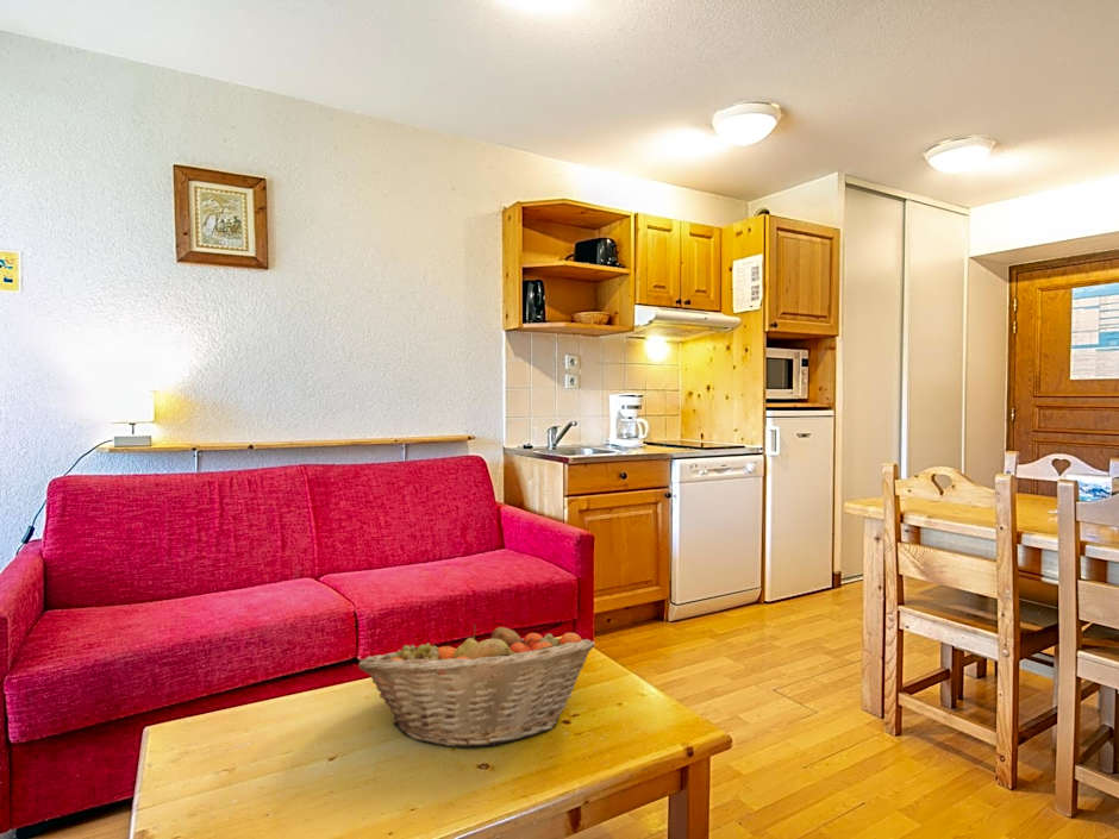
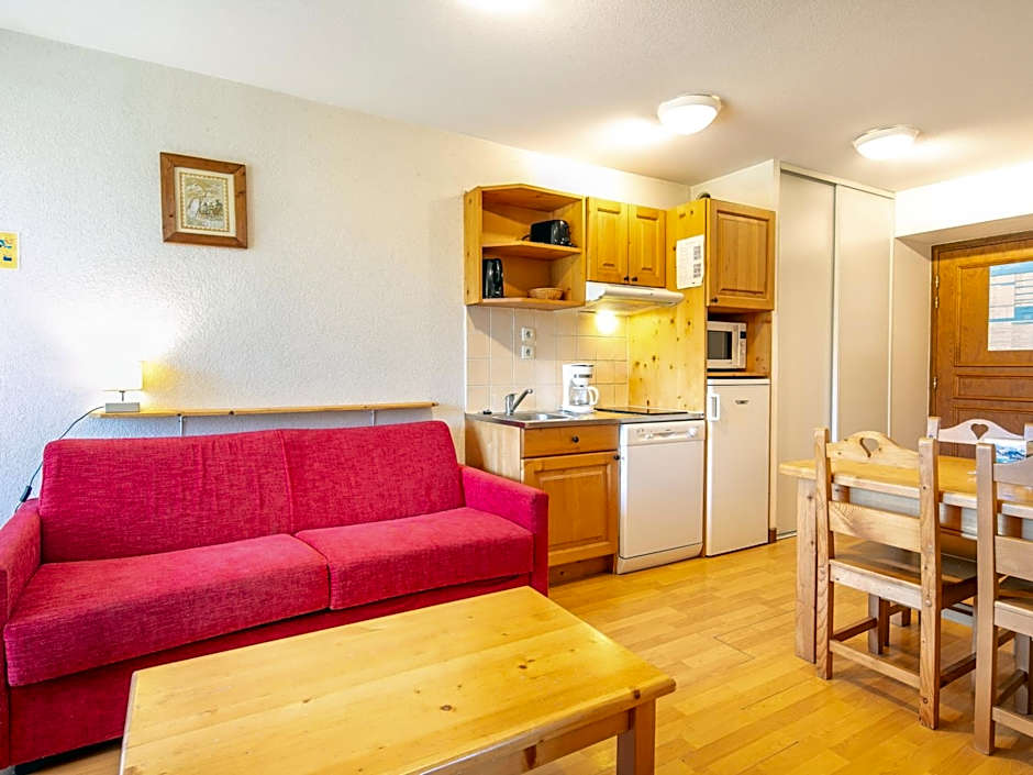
- fruit basket (480, 670)
